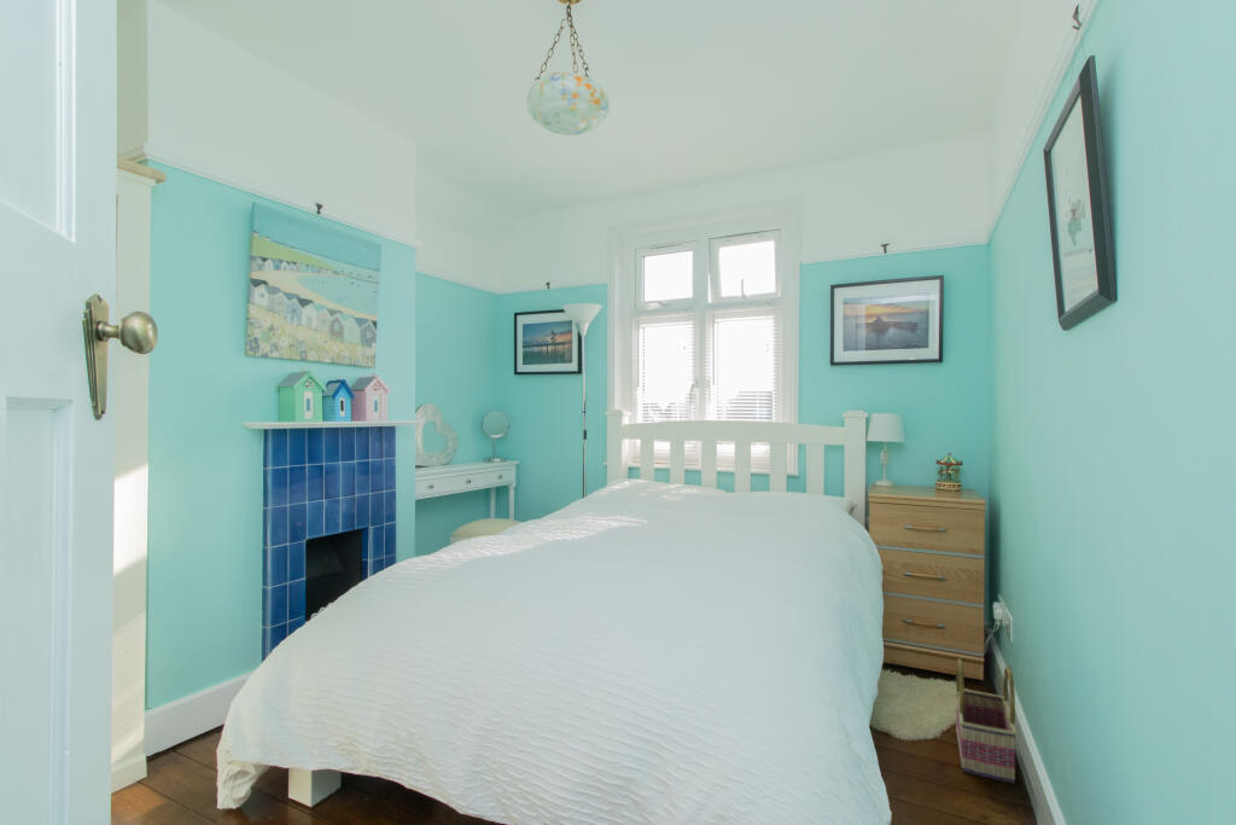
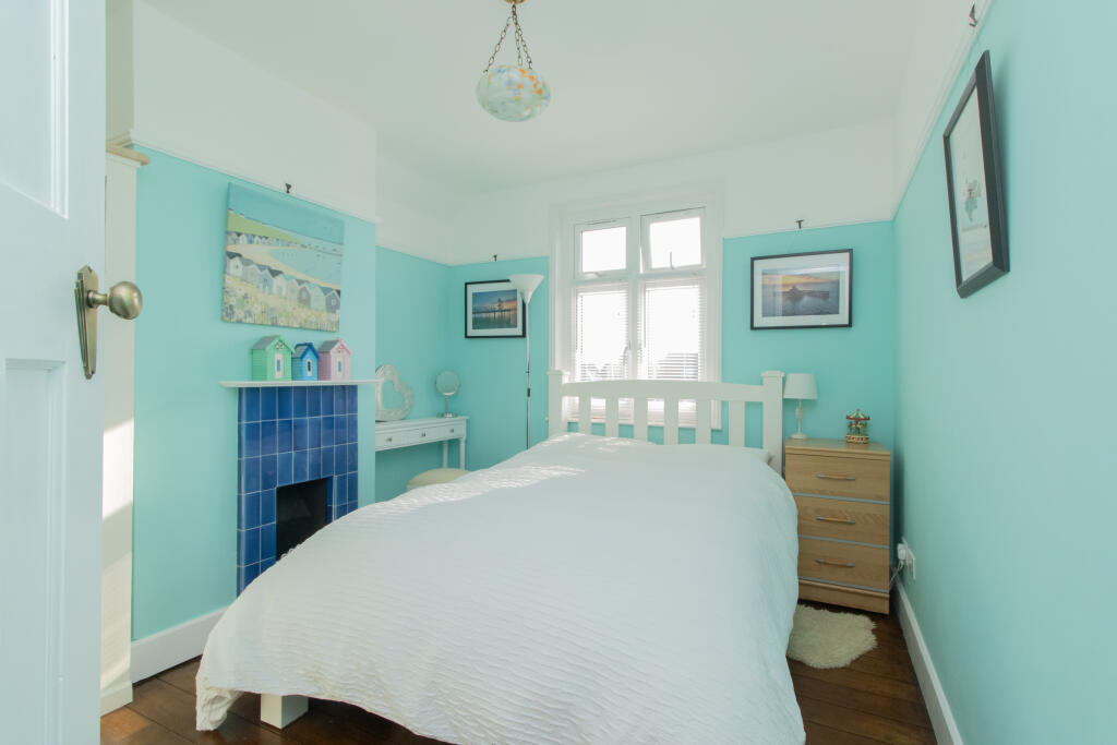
- basket (984, 709)
